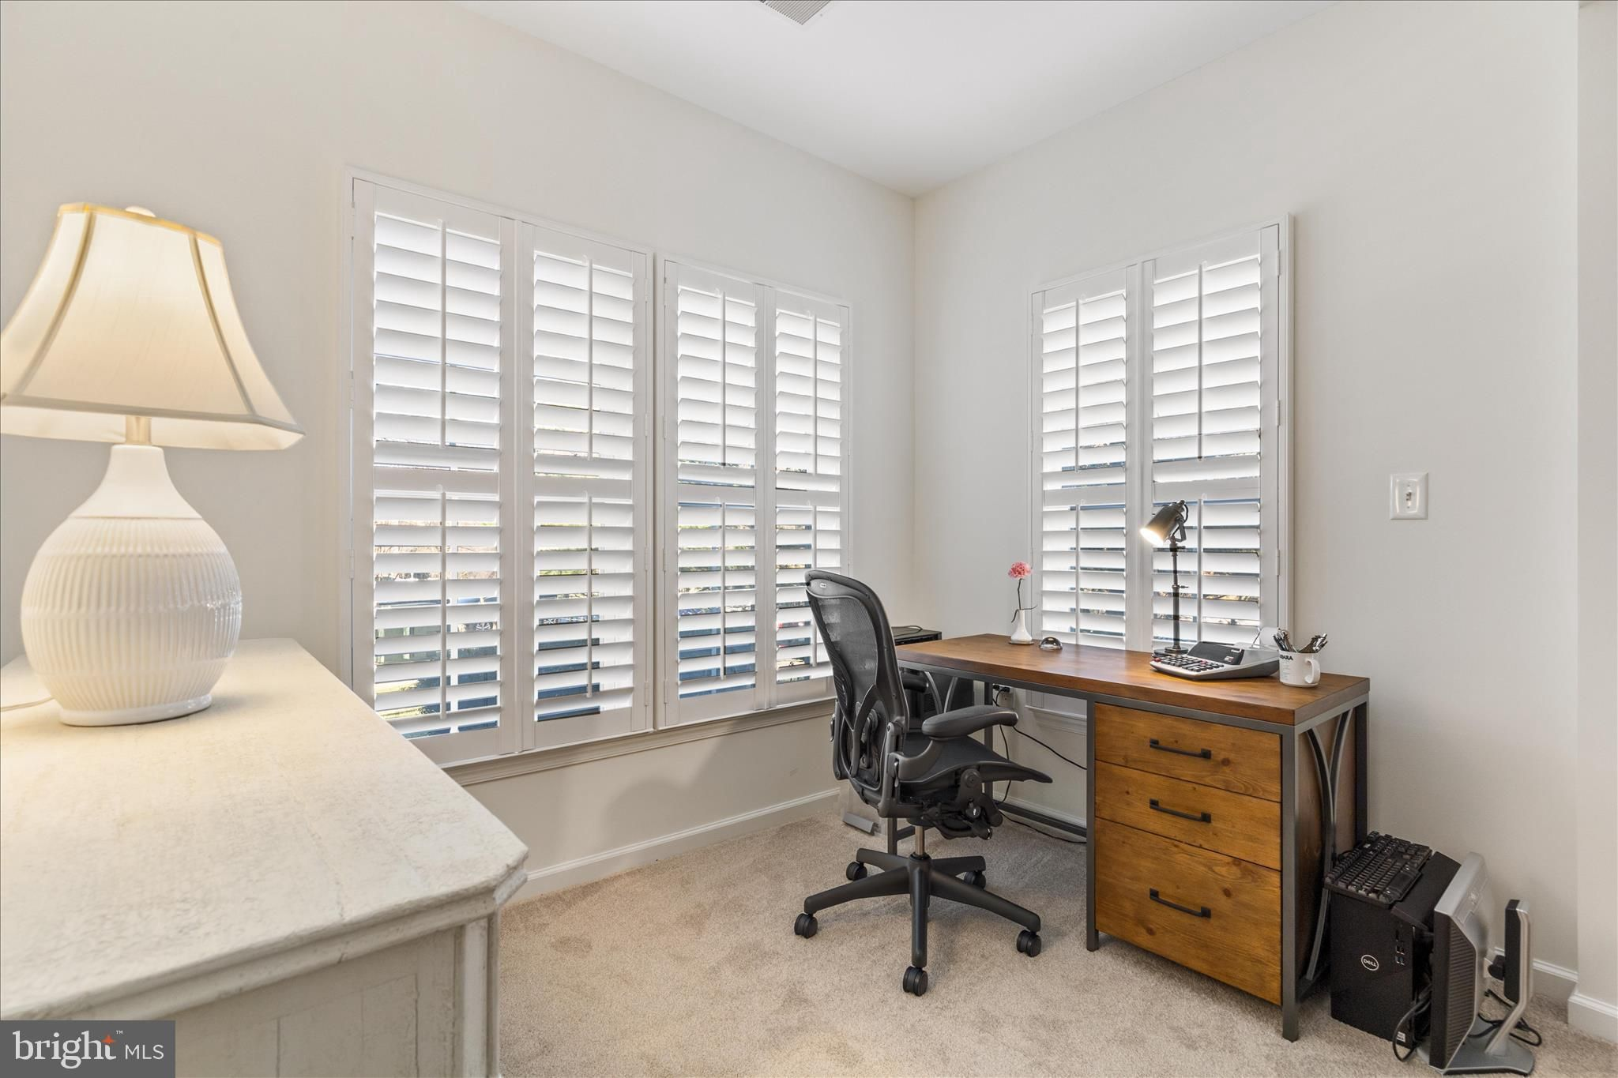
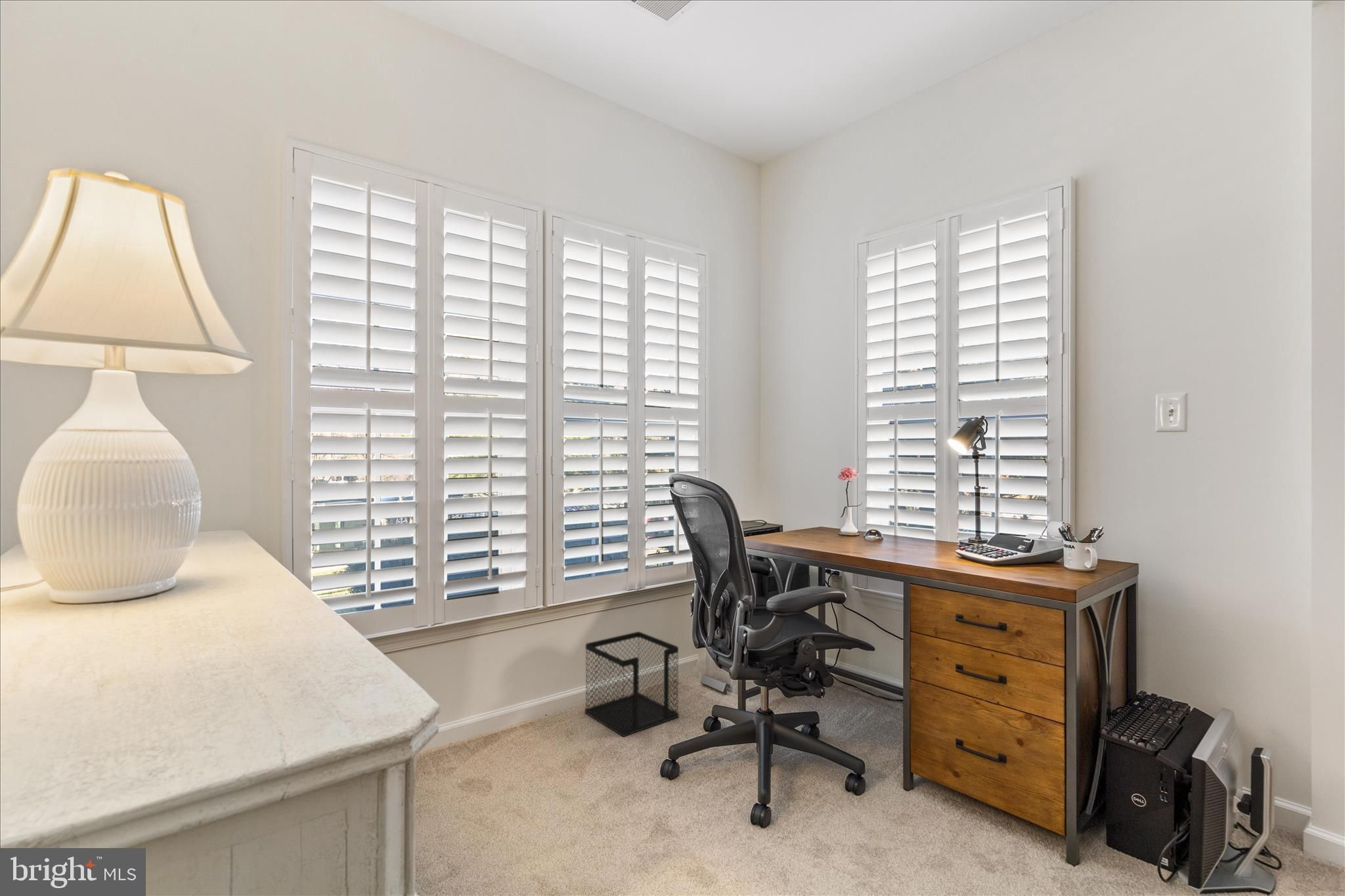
+ wastebasket (632, 681)
